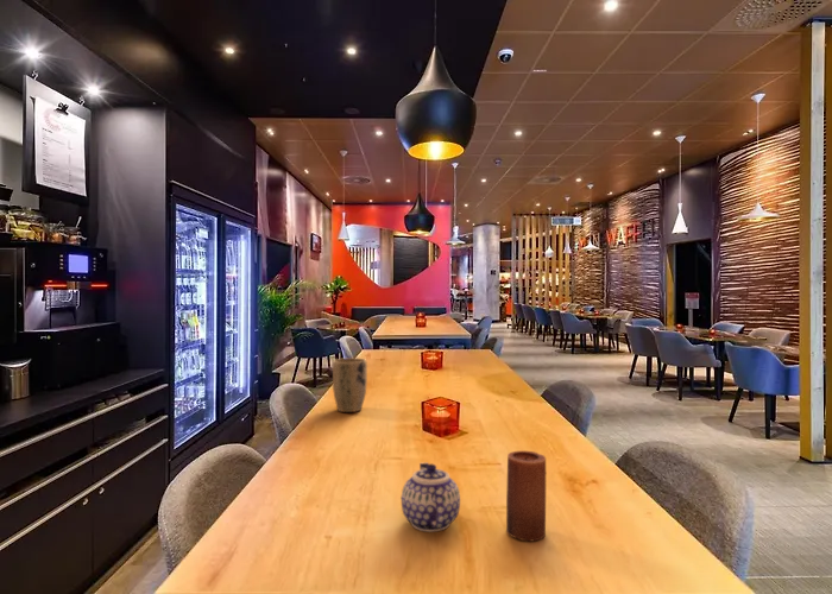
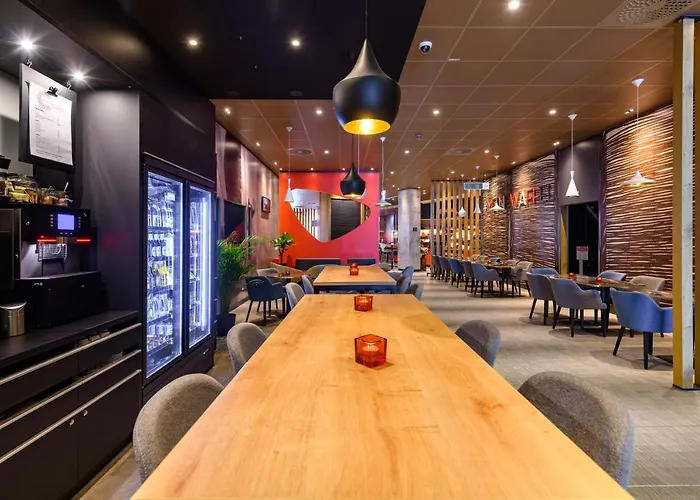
- plant pot (349, 384)
- teapot (430, 493)
- candle (525, 493)
